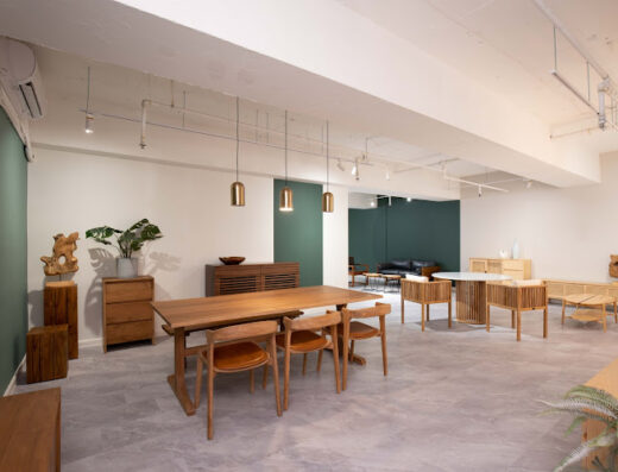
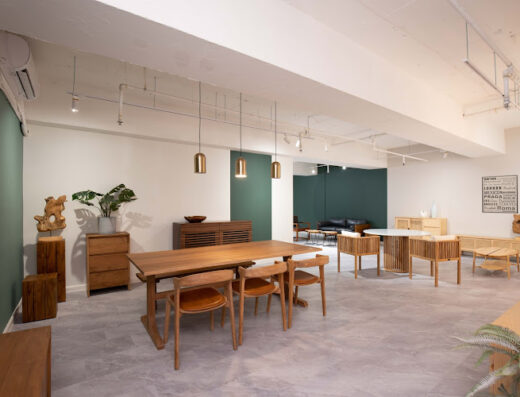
+ wall art (499, 194)
